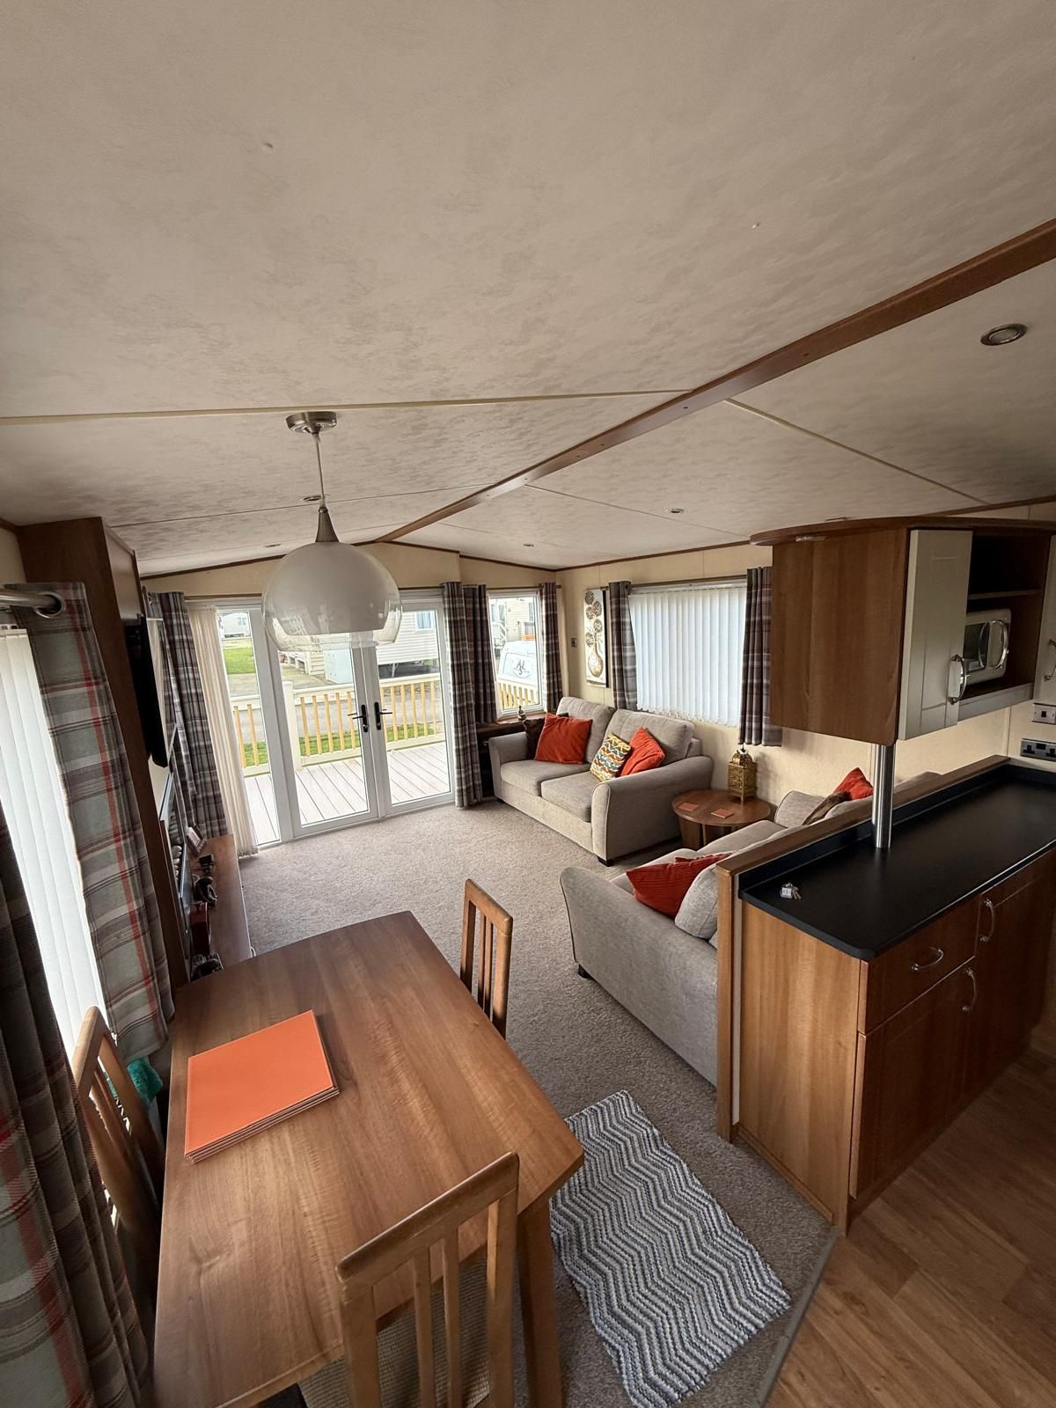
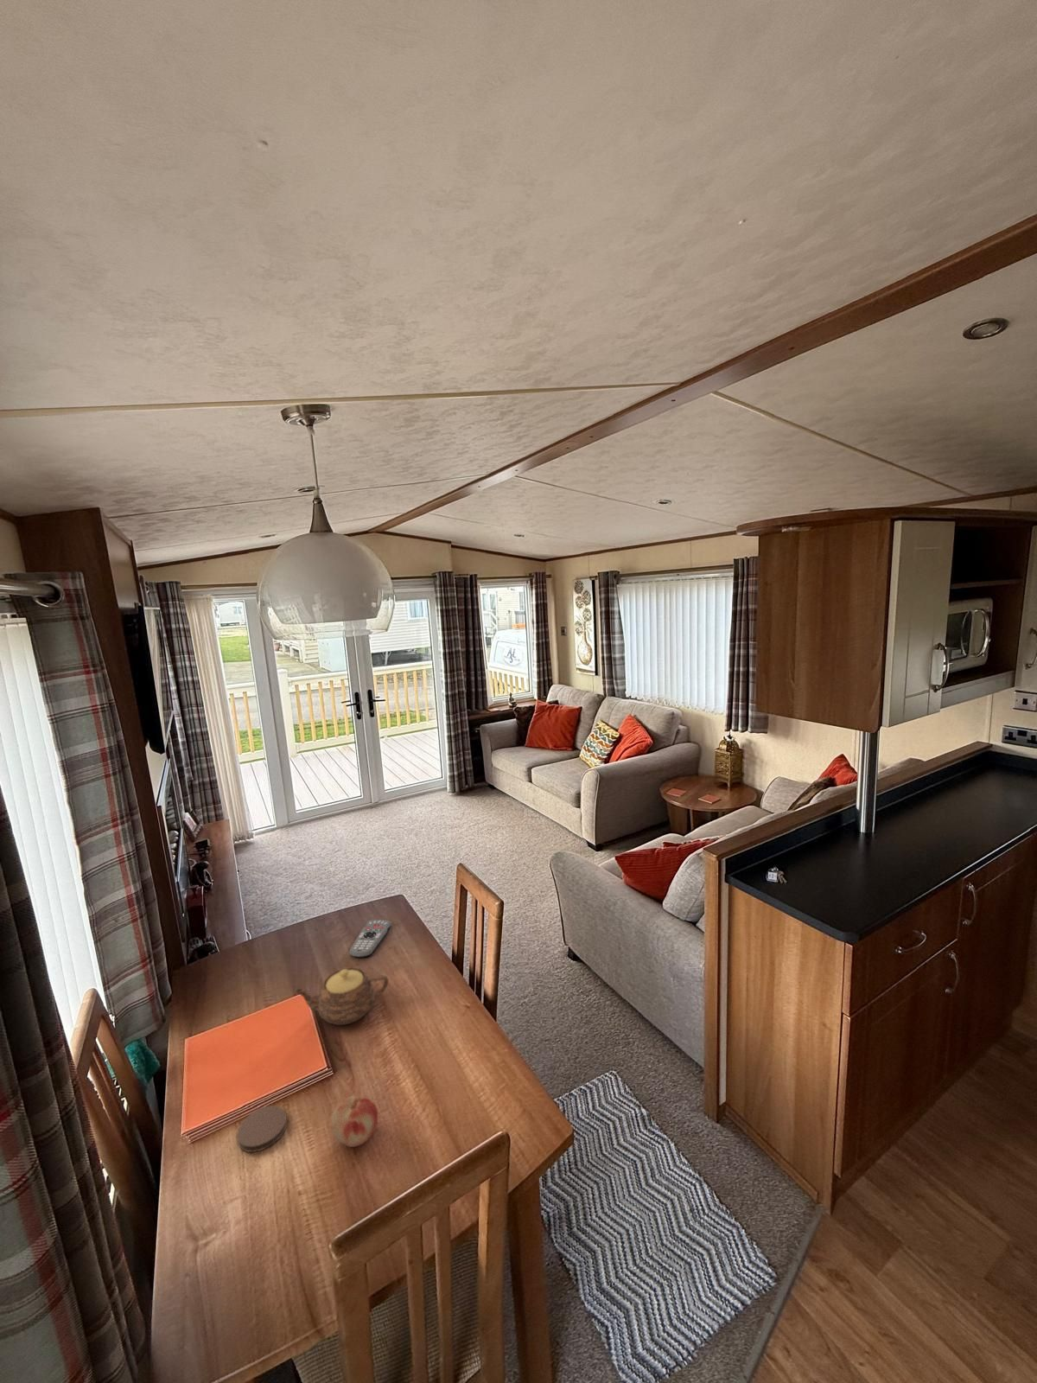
+ remote control (370, 938)
+ coaster (261, 1127)
+ fruit (354, 1121)
+ teapot (342, 992)
